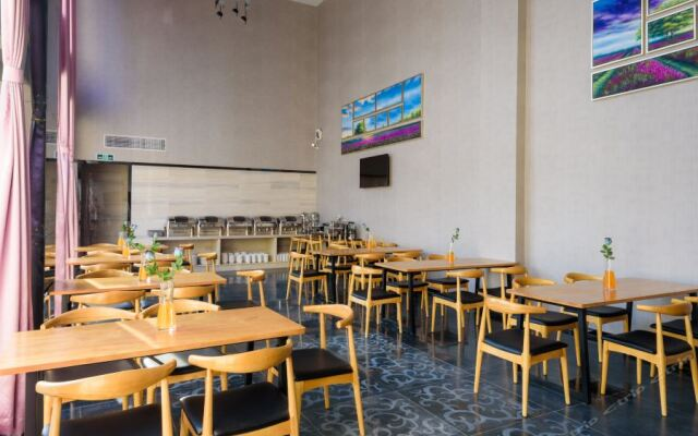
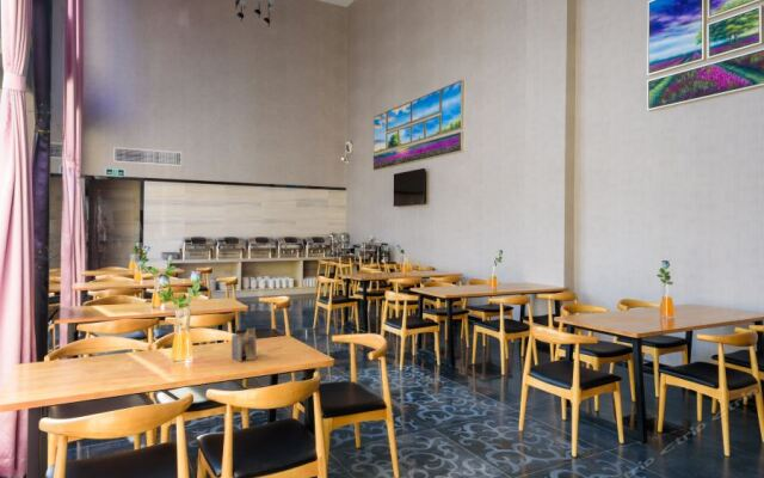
+ napkin holder (244, 342)
